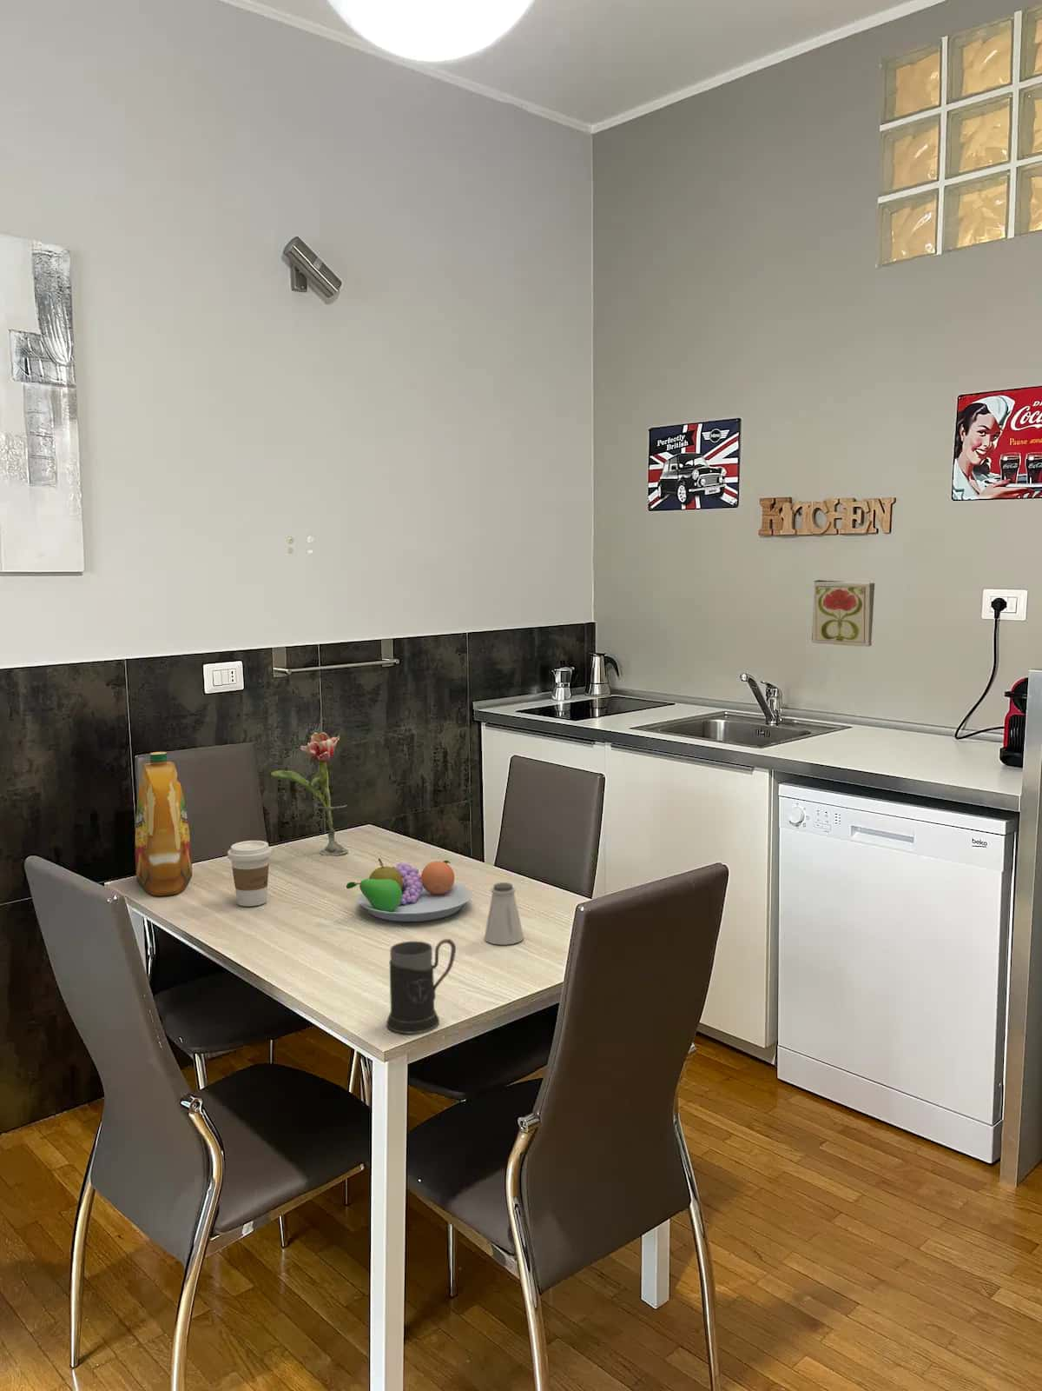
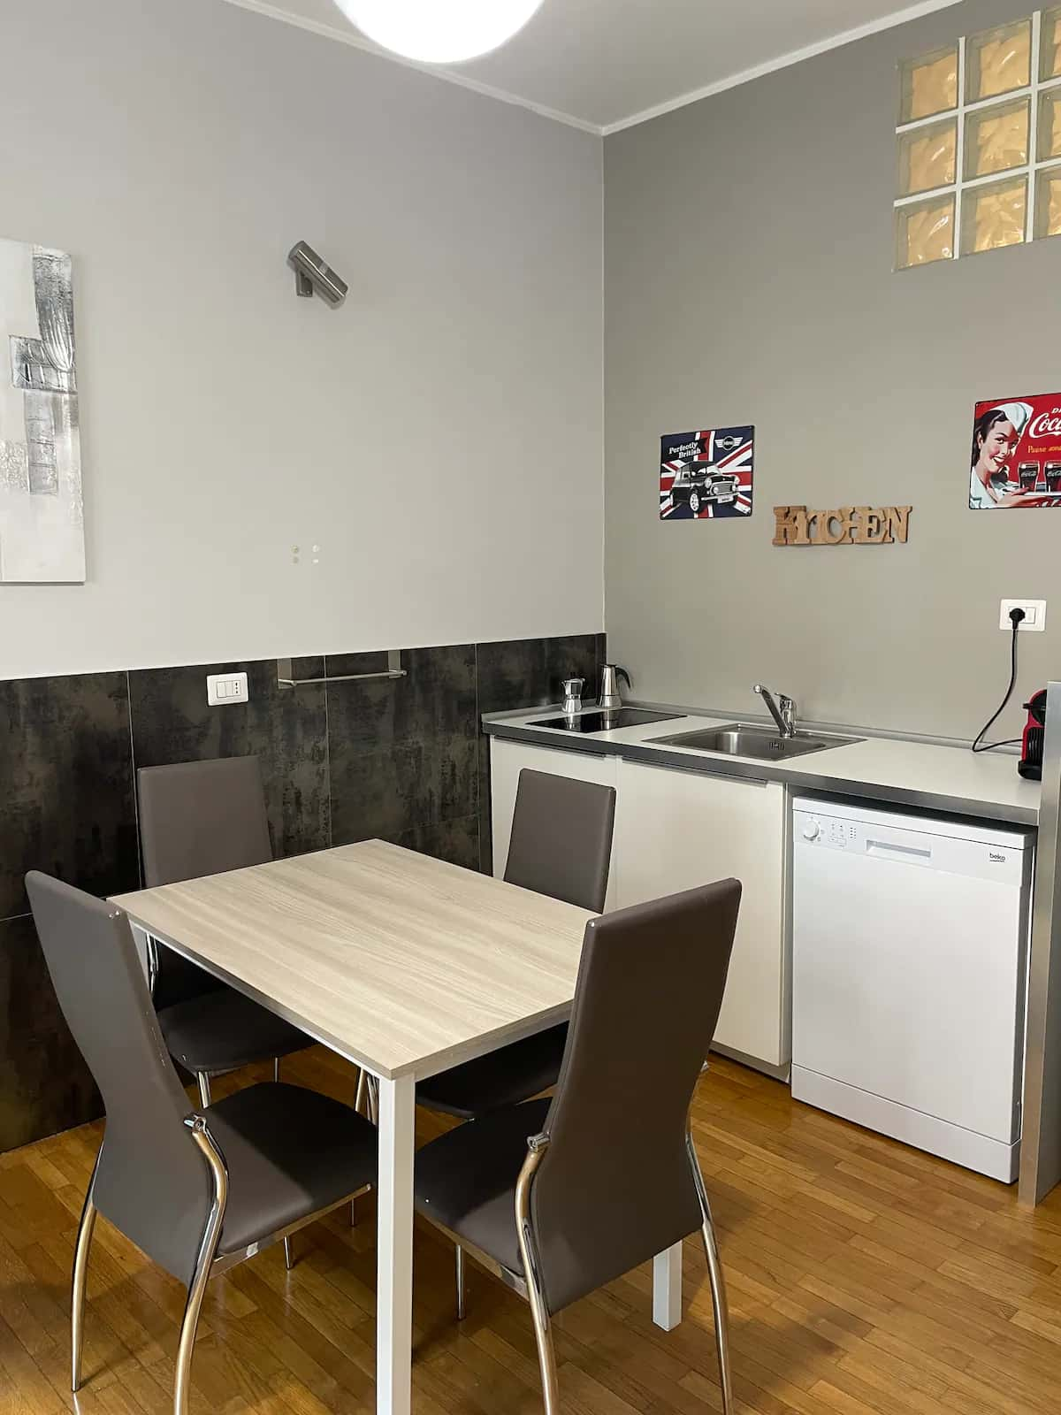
- coffee cup (250, 873)
- mug (422, 981)
- flower (322, 796)
- juice bottle (162, 819)
- saltshaker (502, 911)
- fruit bowl (409, 885)
- decorative tile (842, 612)
